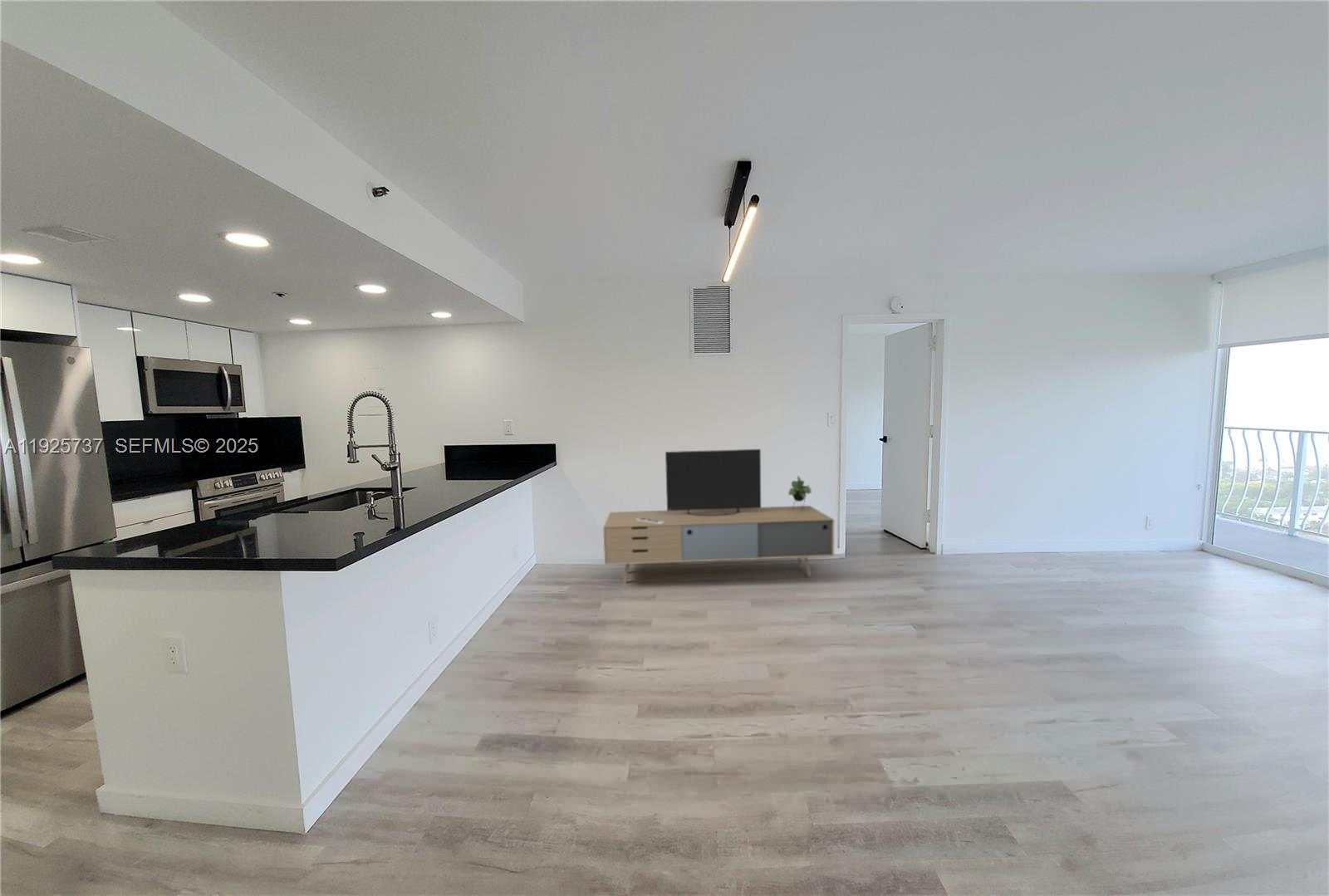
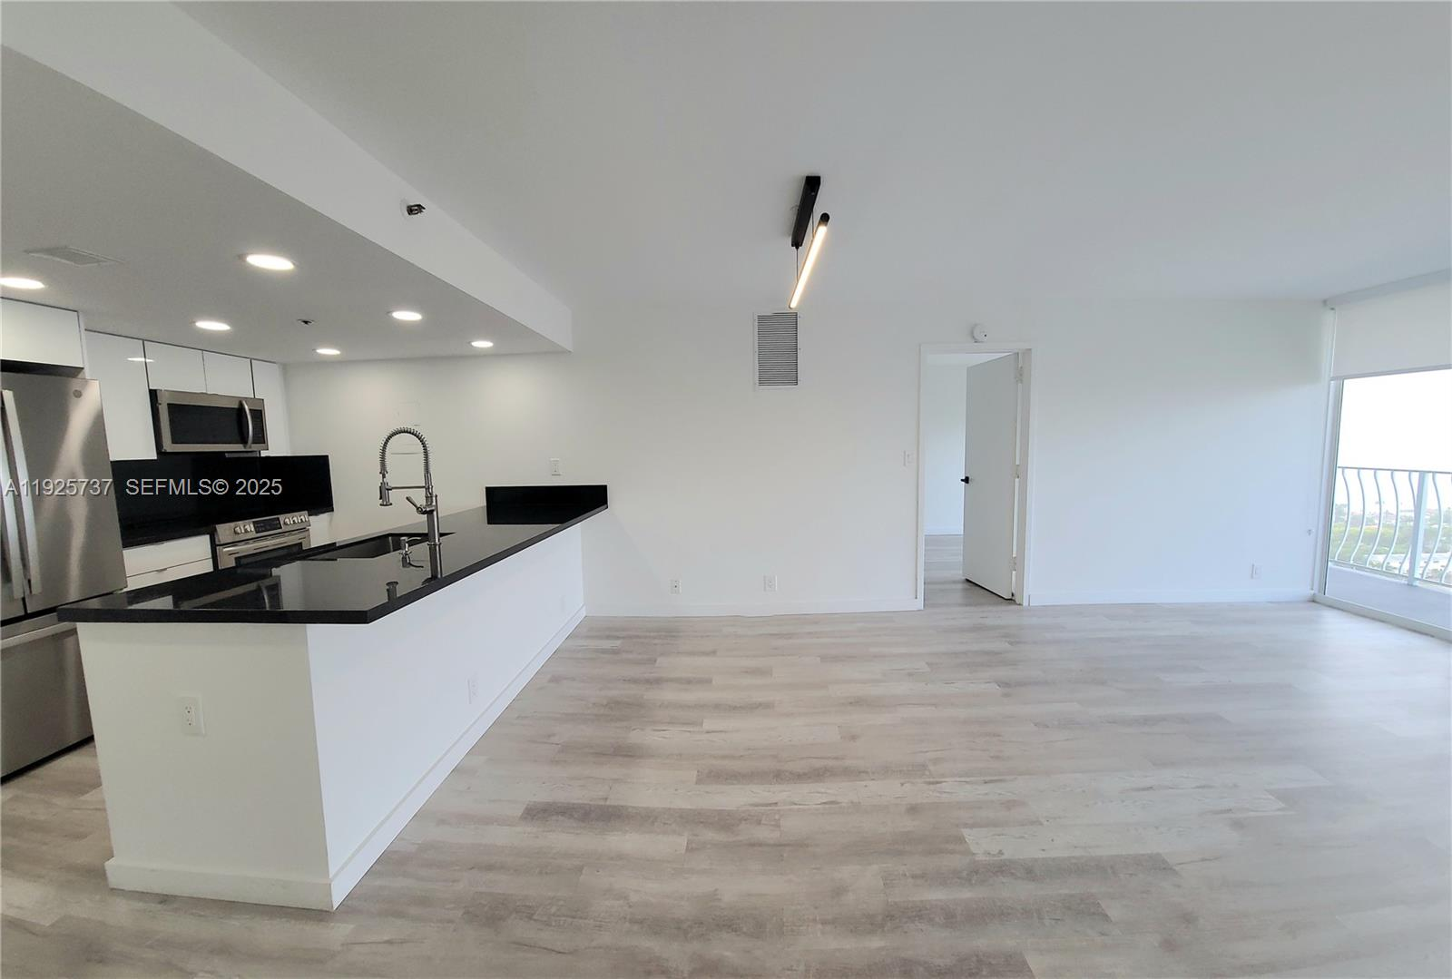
- media console (714, 513)
